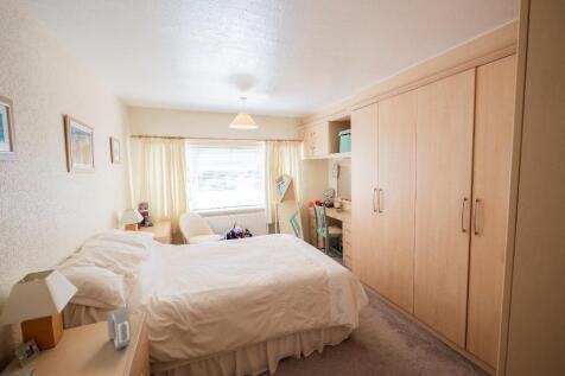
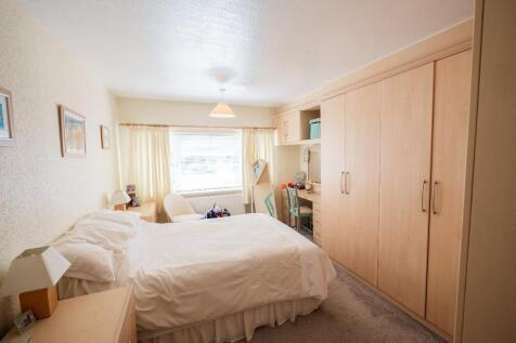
- alarm clock (120, 326)
